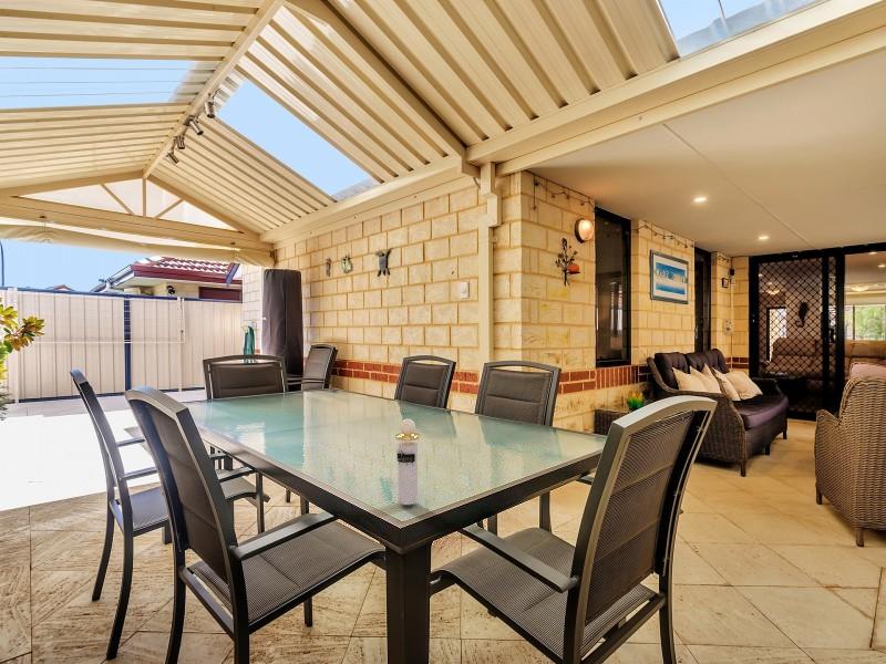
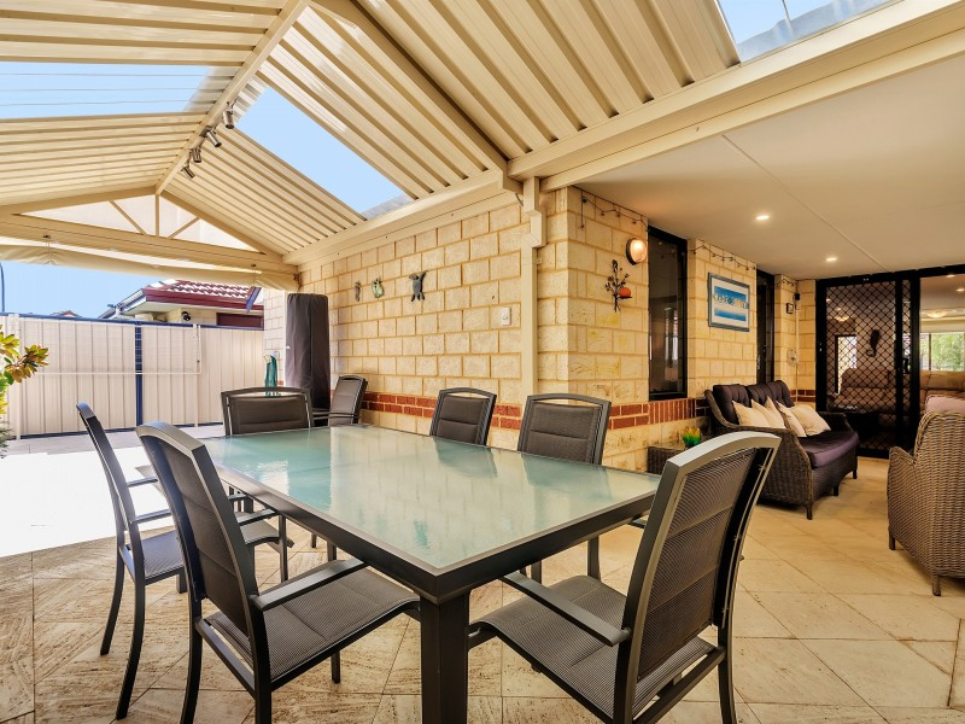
- perfume bottle (408, 460)
